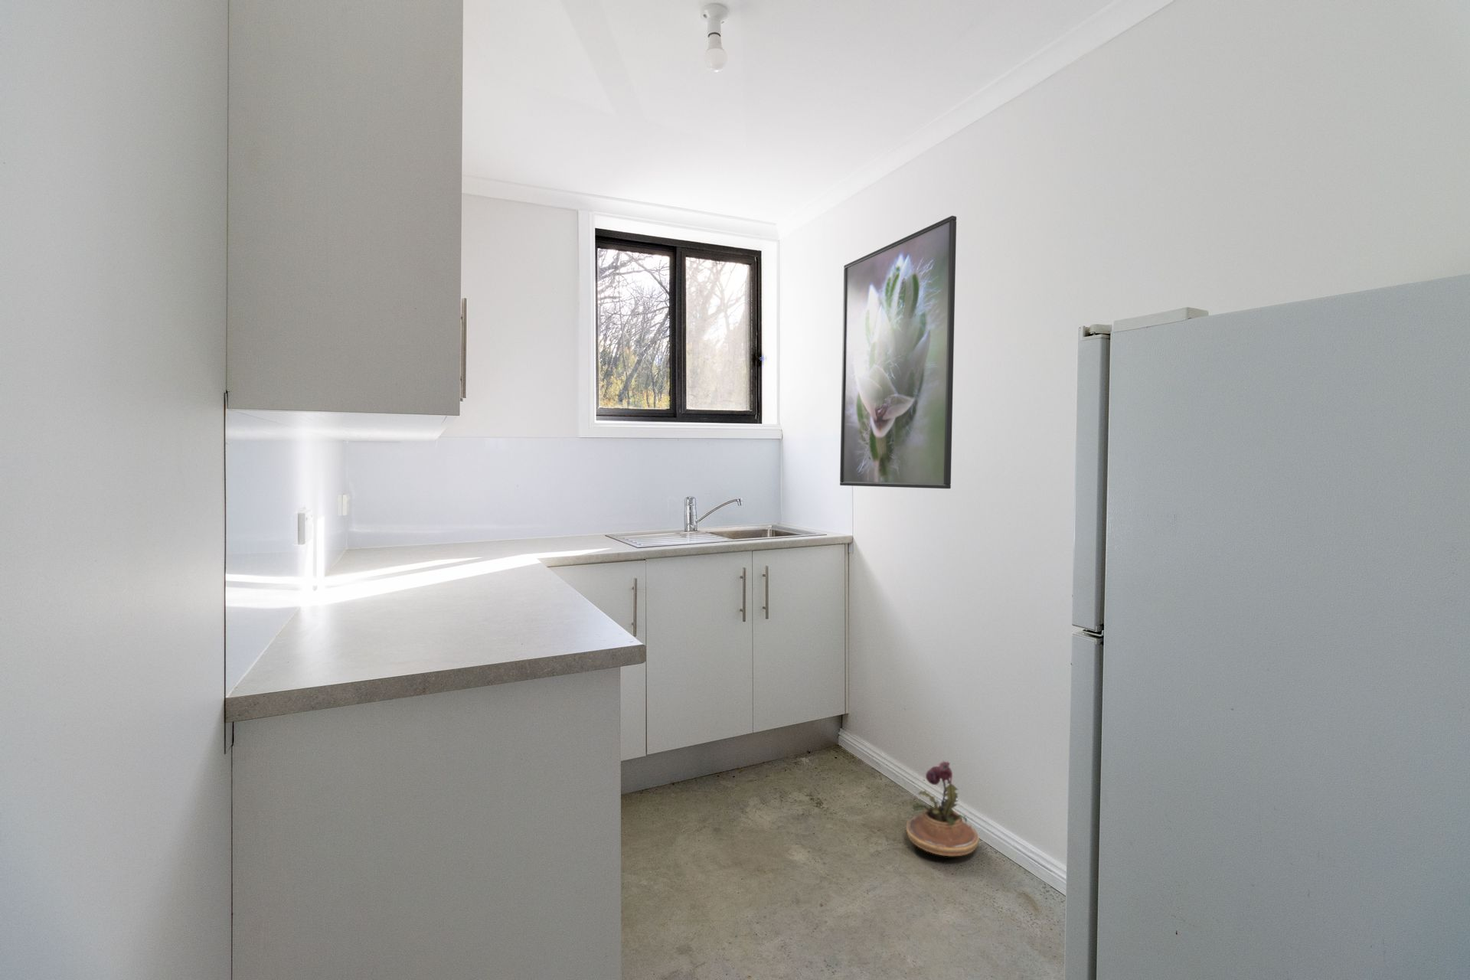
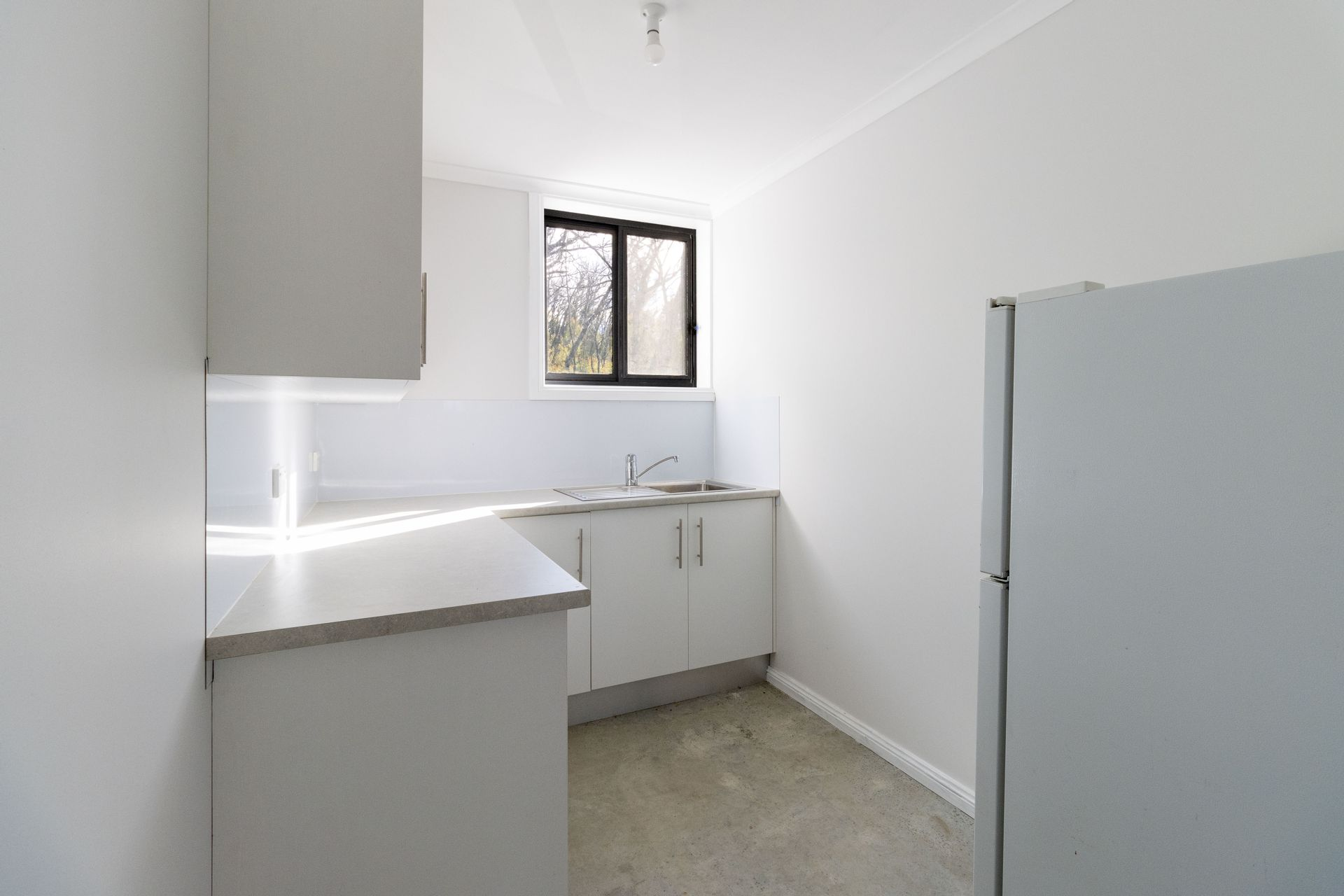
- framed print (891, 365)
- potted plant (943, 795)
